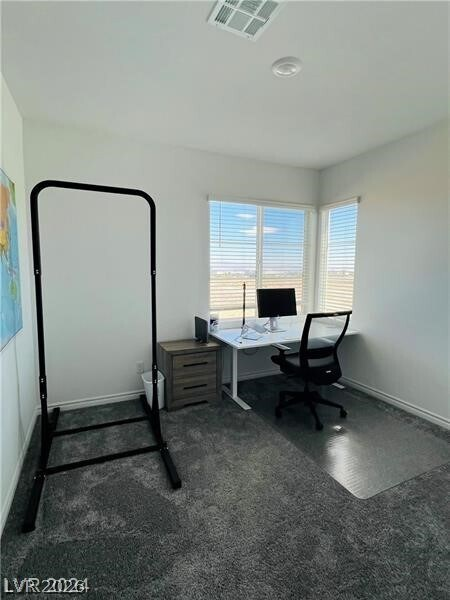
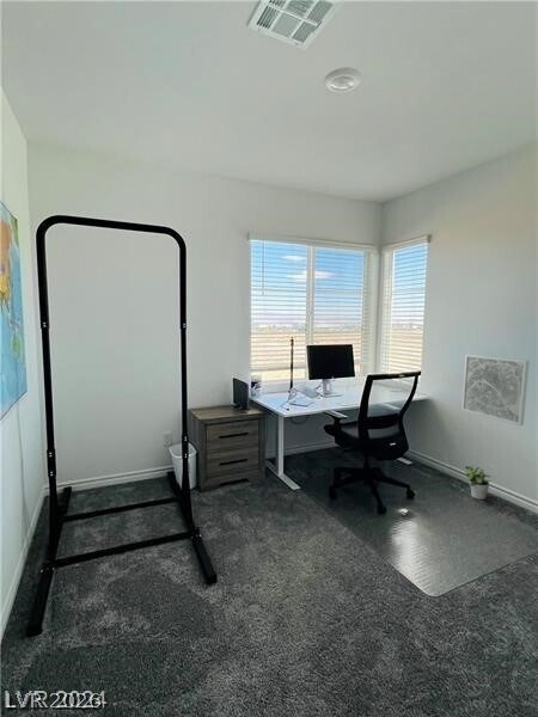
+ wall art (493, 387)
+ potted plant (473, 480)
